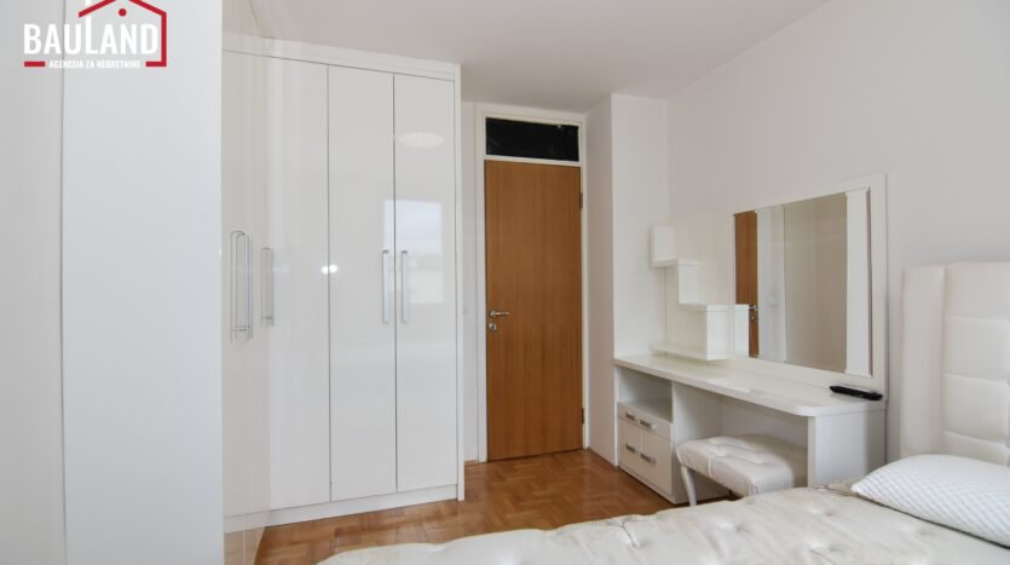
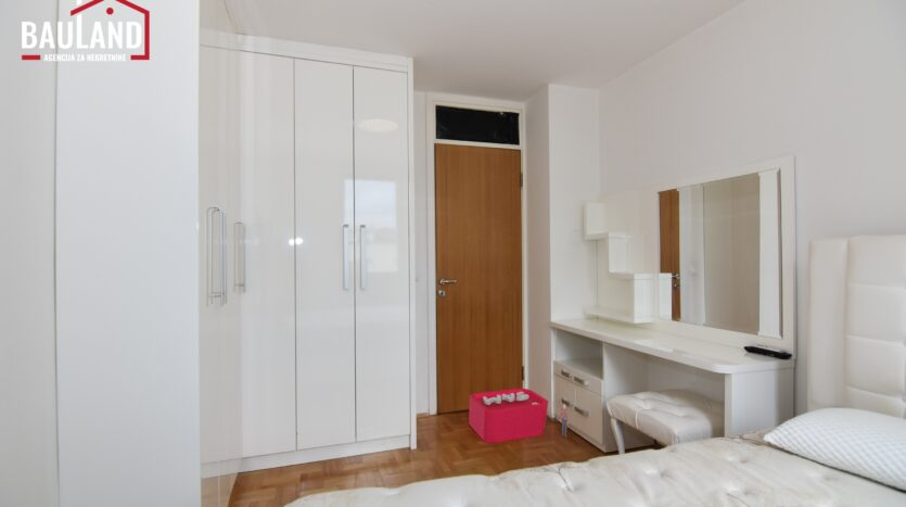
+ storage bin (514, 414)
